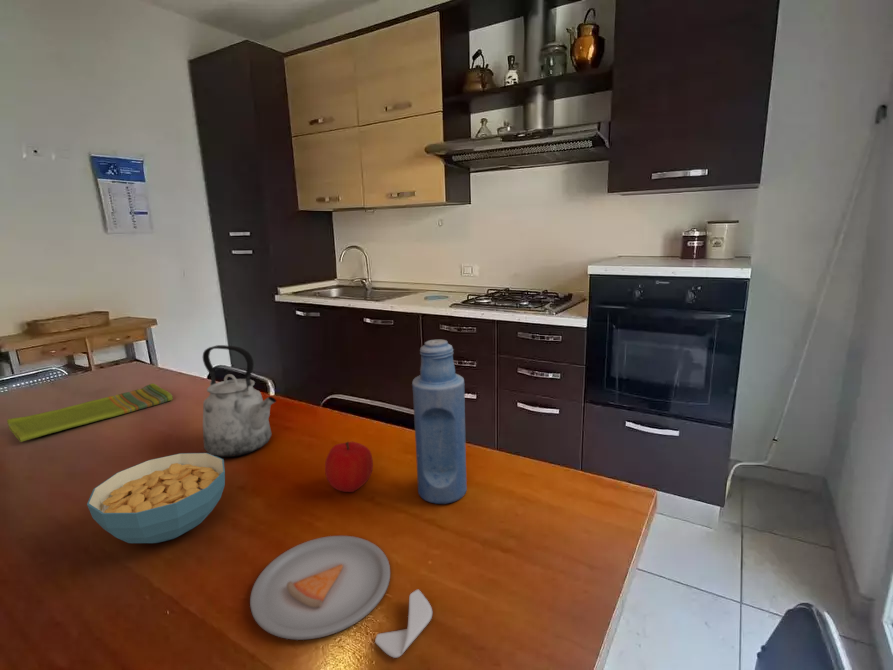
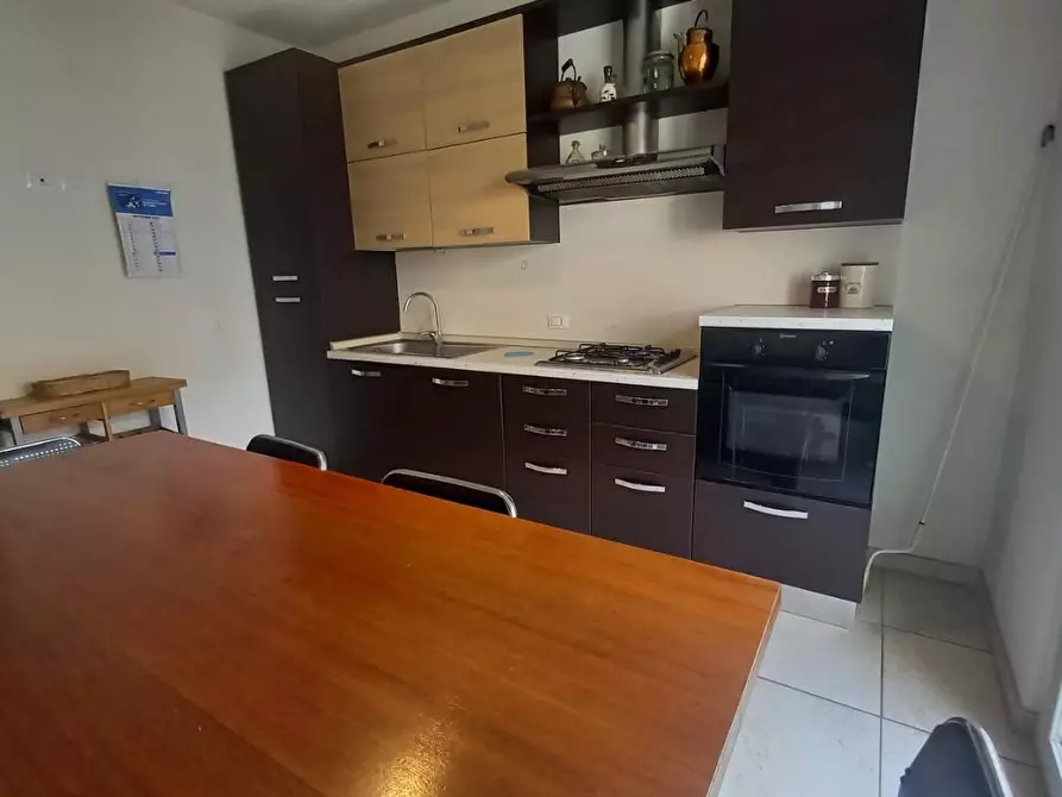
- kettle (241, 399)
- cereal bowl (165, 505)
- fruit (349, 465)
- bottle (439, 419)
- dish towel (96, 408)
- dinner plate (340, 590)
